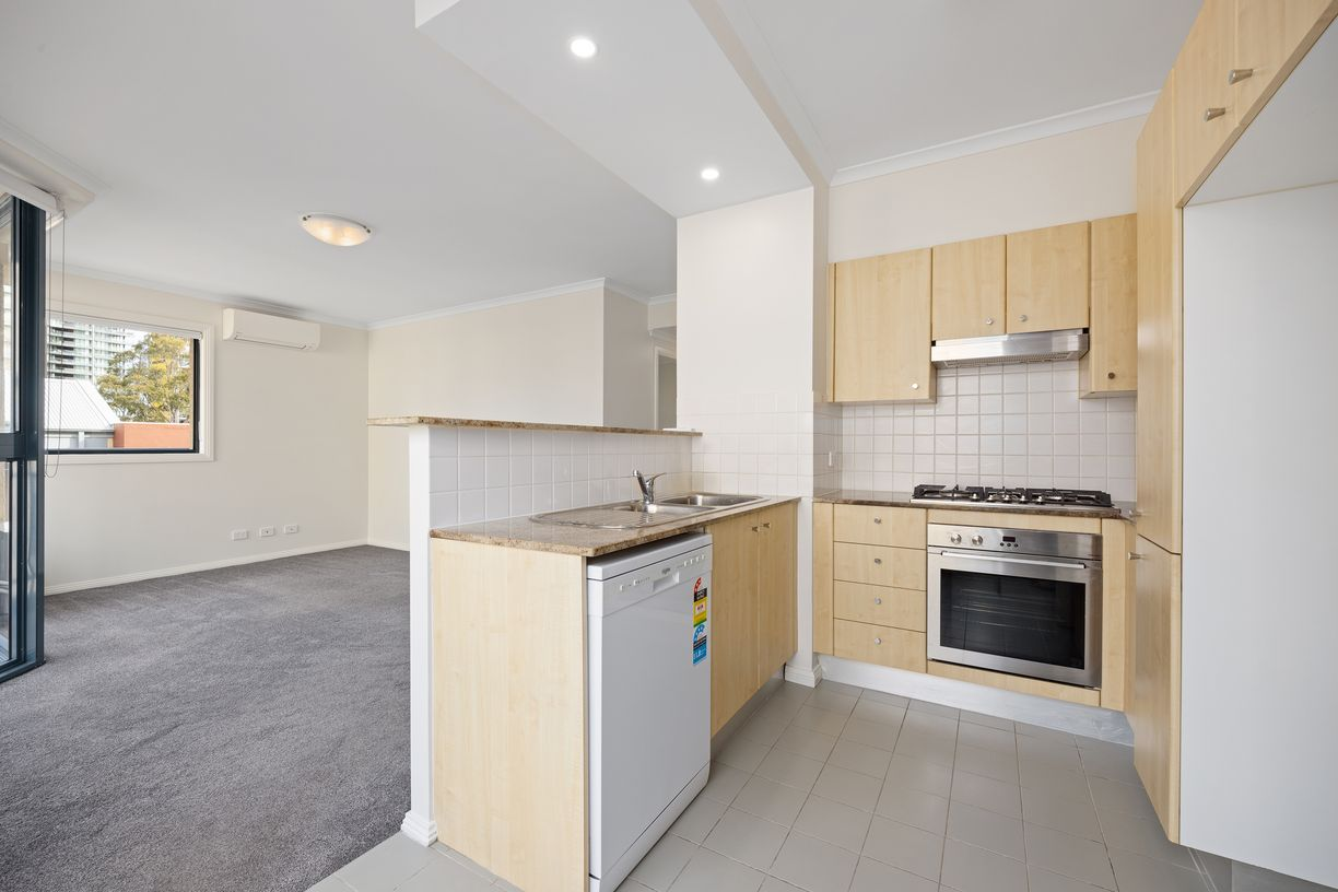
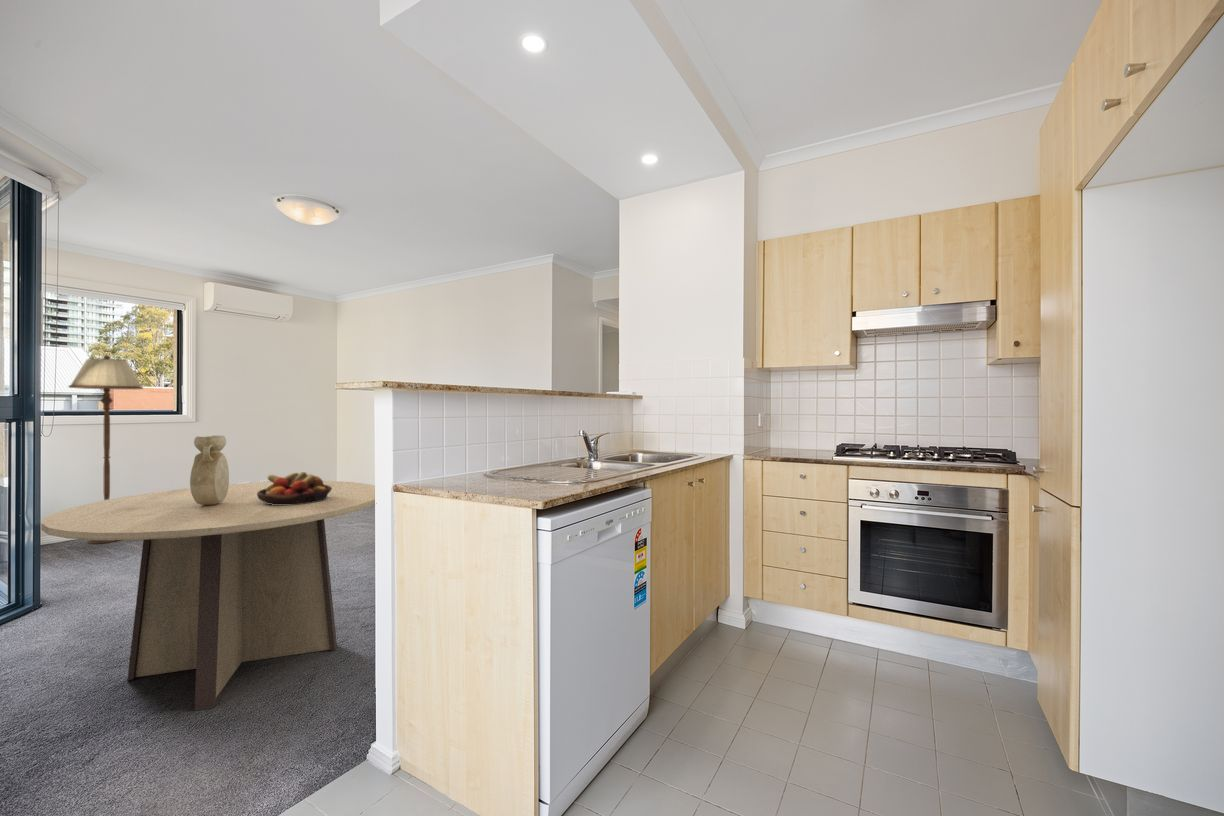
+ floor lamp (107, 447)
+ dining table (239, 580)
+ vase (210, 469)
+ fruit bowl (294, 486)
